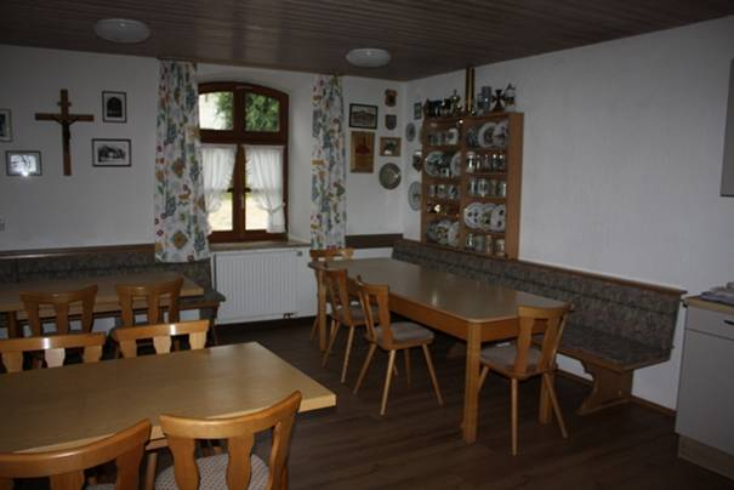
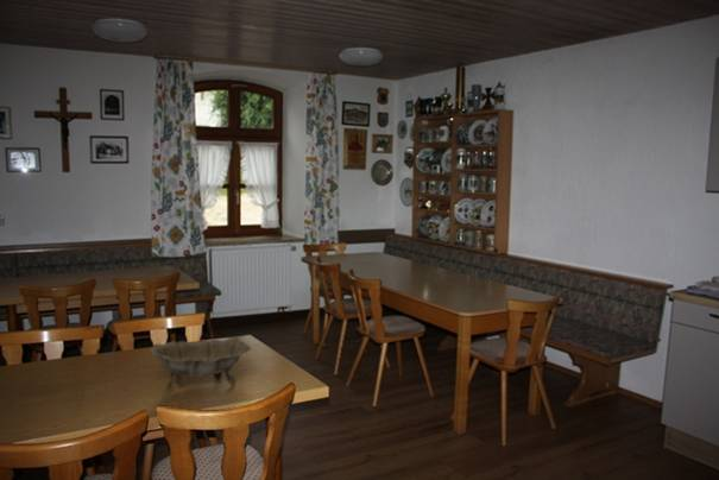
+ decorative bowl (201, 362)
